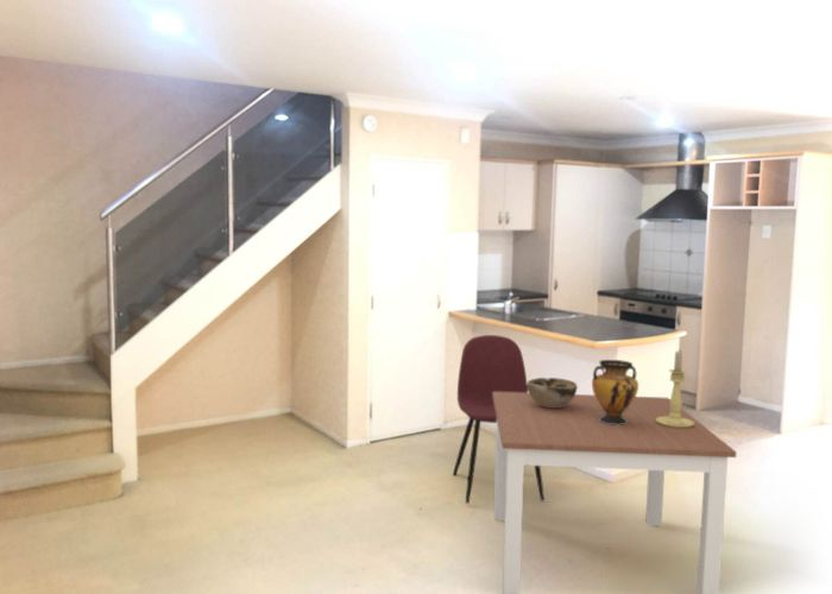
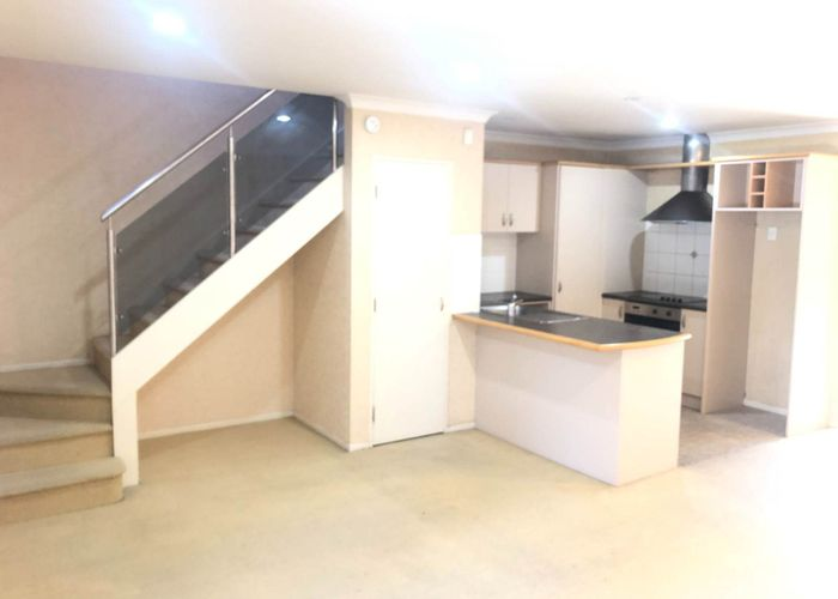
- decorative bowl (551, 393)
- vase (613, 391)
- candle holder (676, 386)
- dining chair (496, 415)
- dining table (593, 467)
